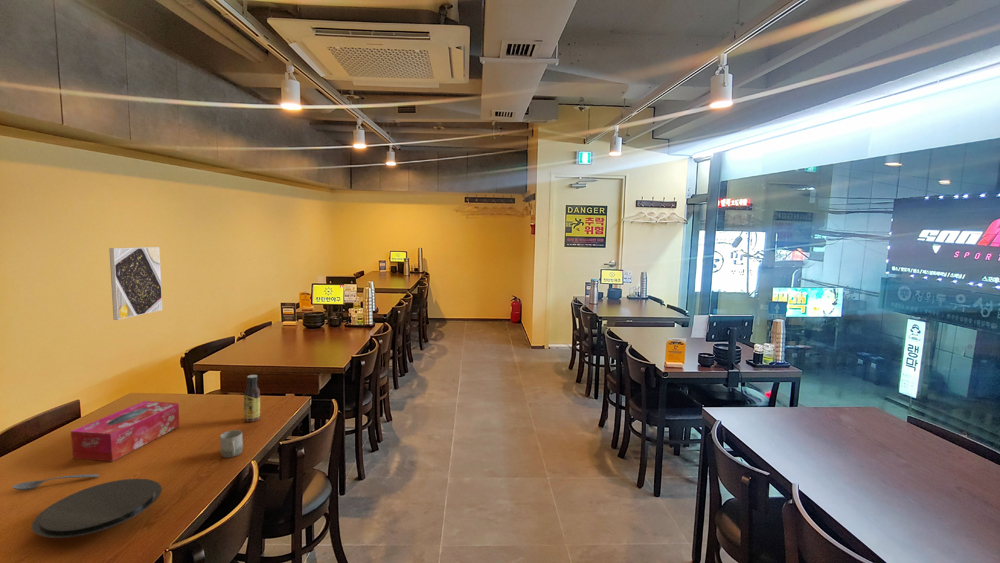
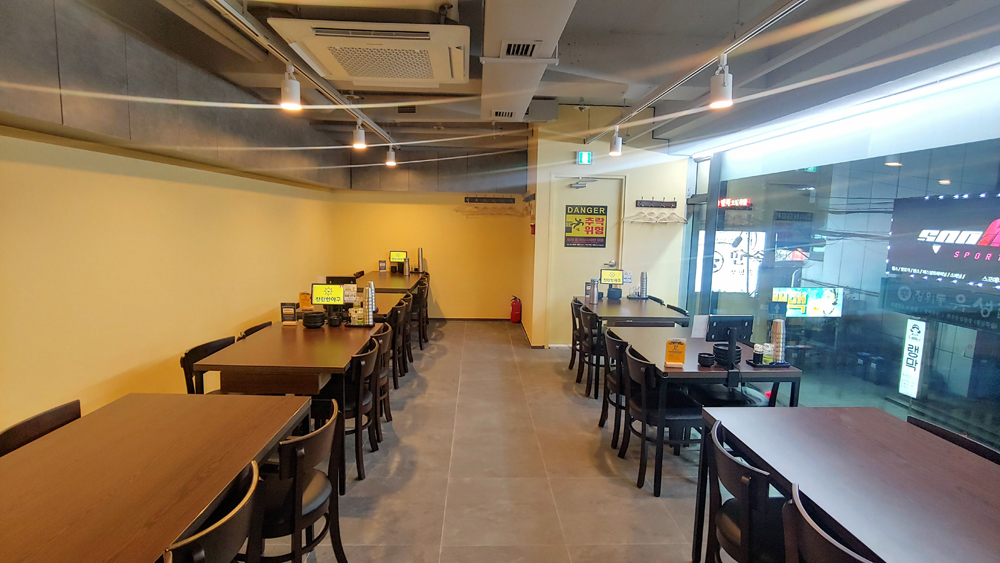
- sauce bottle (251, 397)
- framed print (137, 281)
- plate (101, 510)
- tissue box (129, 428)
- cup (232, 445)
- soupspoon (57, 478)
